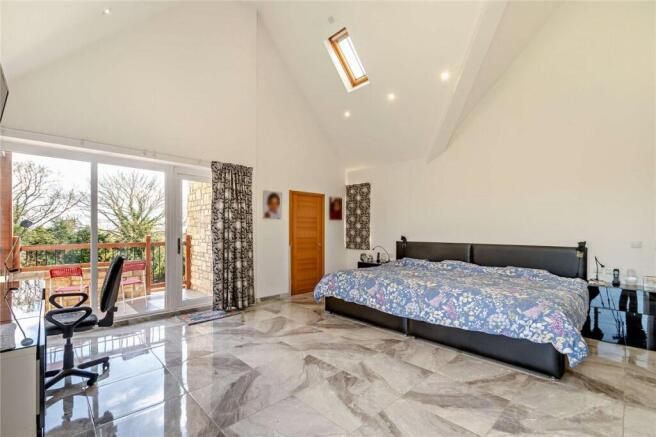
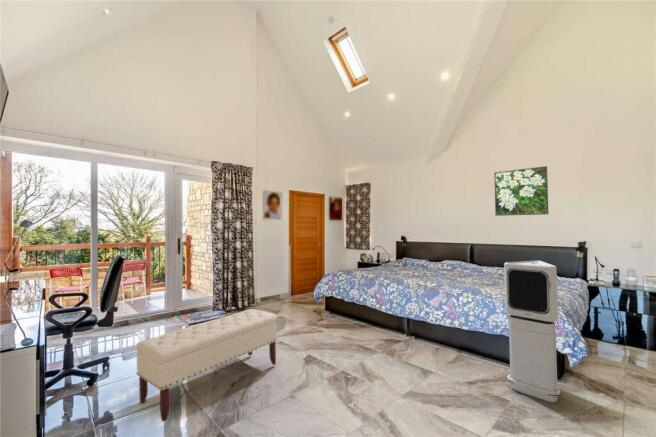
+ bench (215, 353)
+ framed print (519, 192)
+ air purifier (534, 325)
